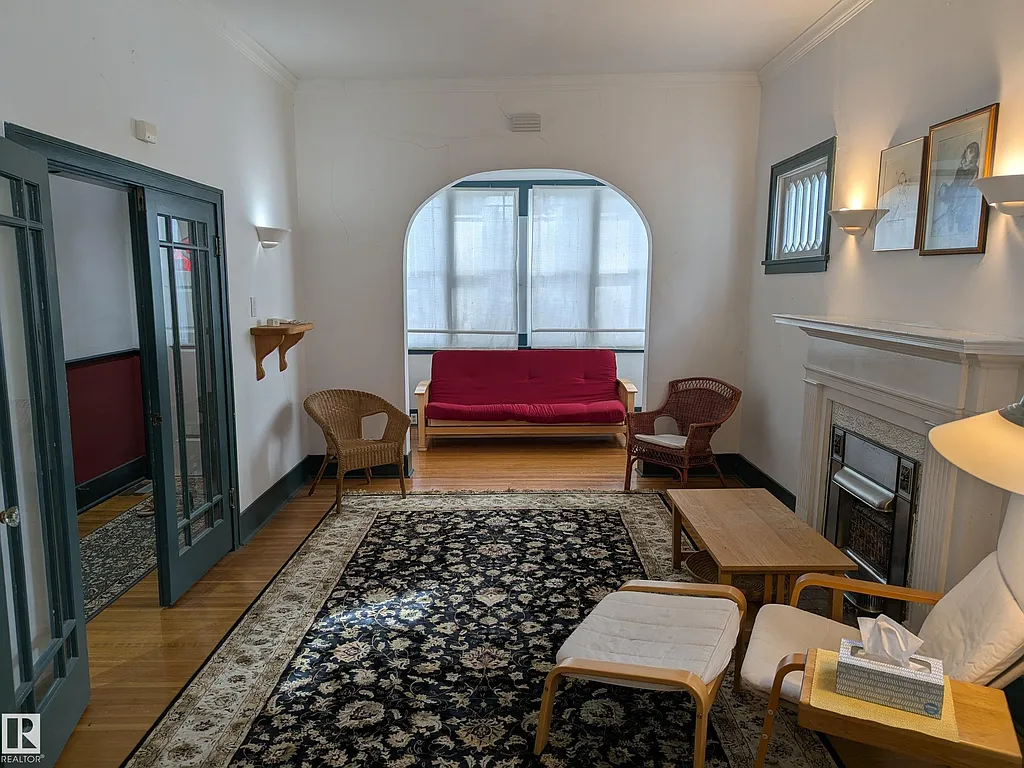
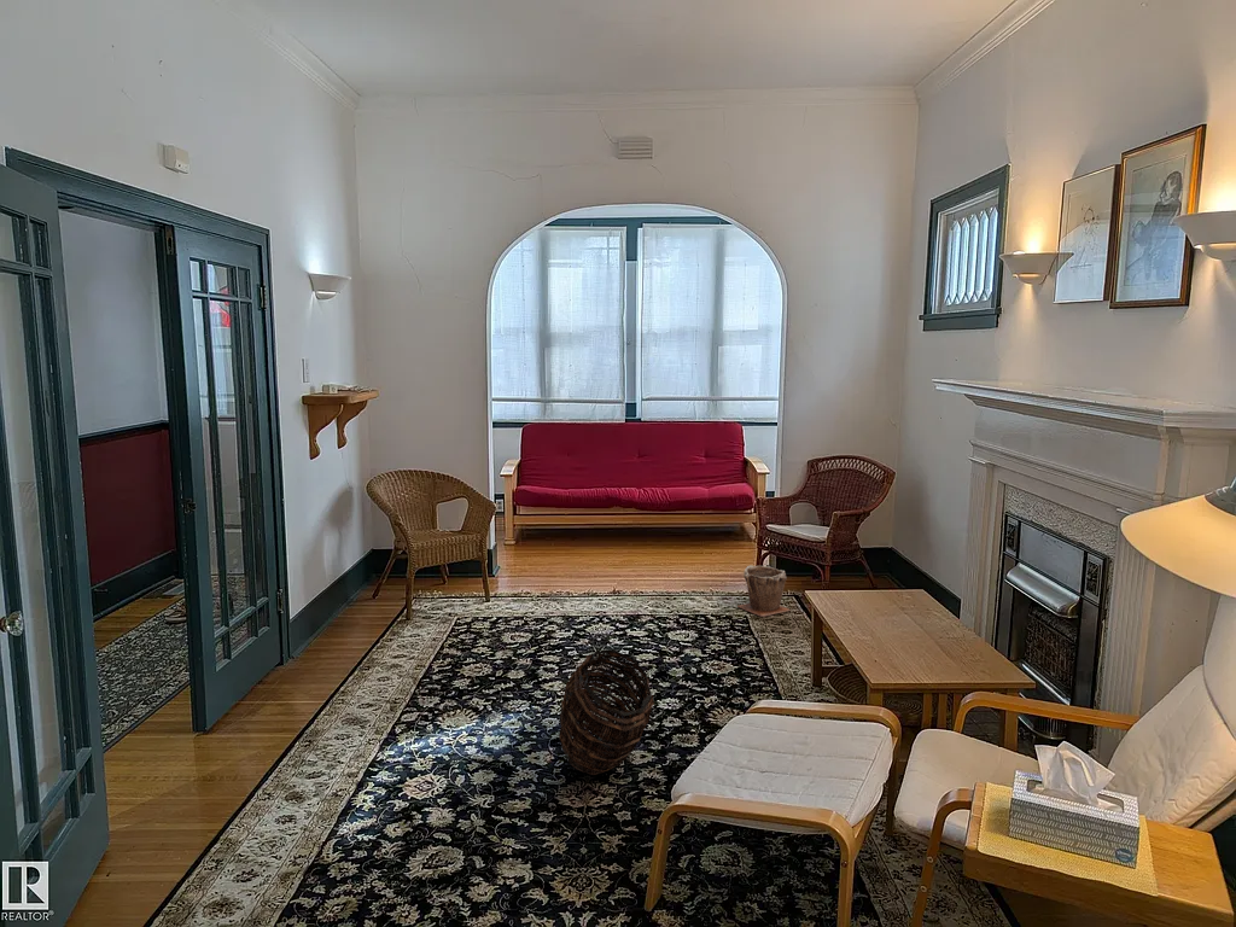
+ basket (606, 711)
+ plant pot (763, 589)
